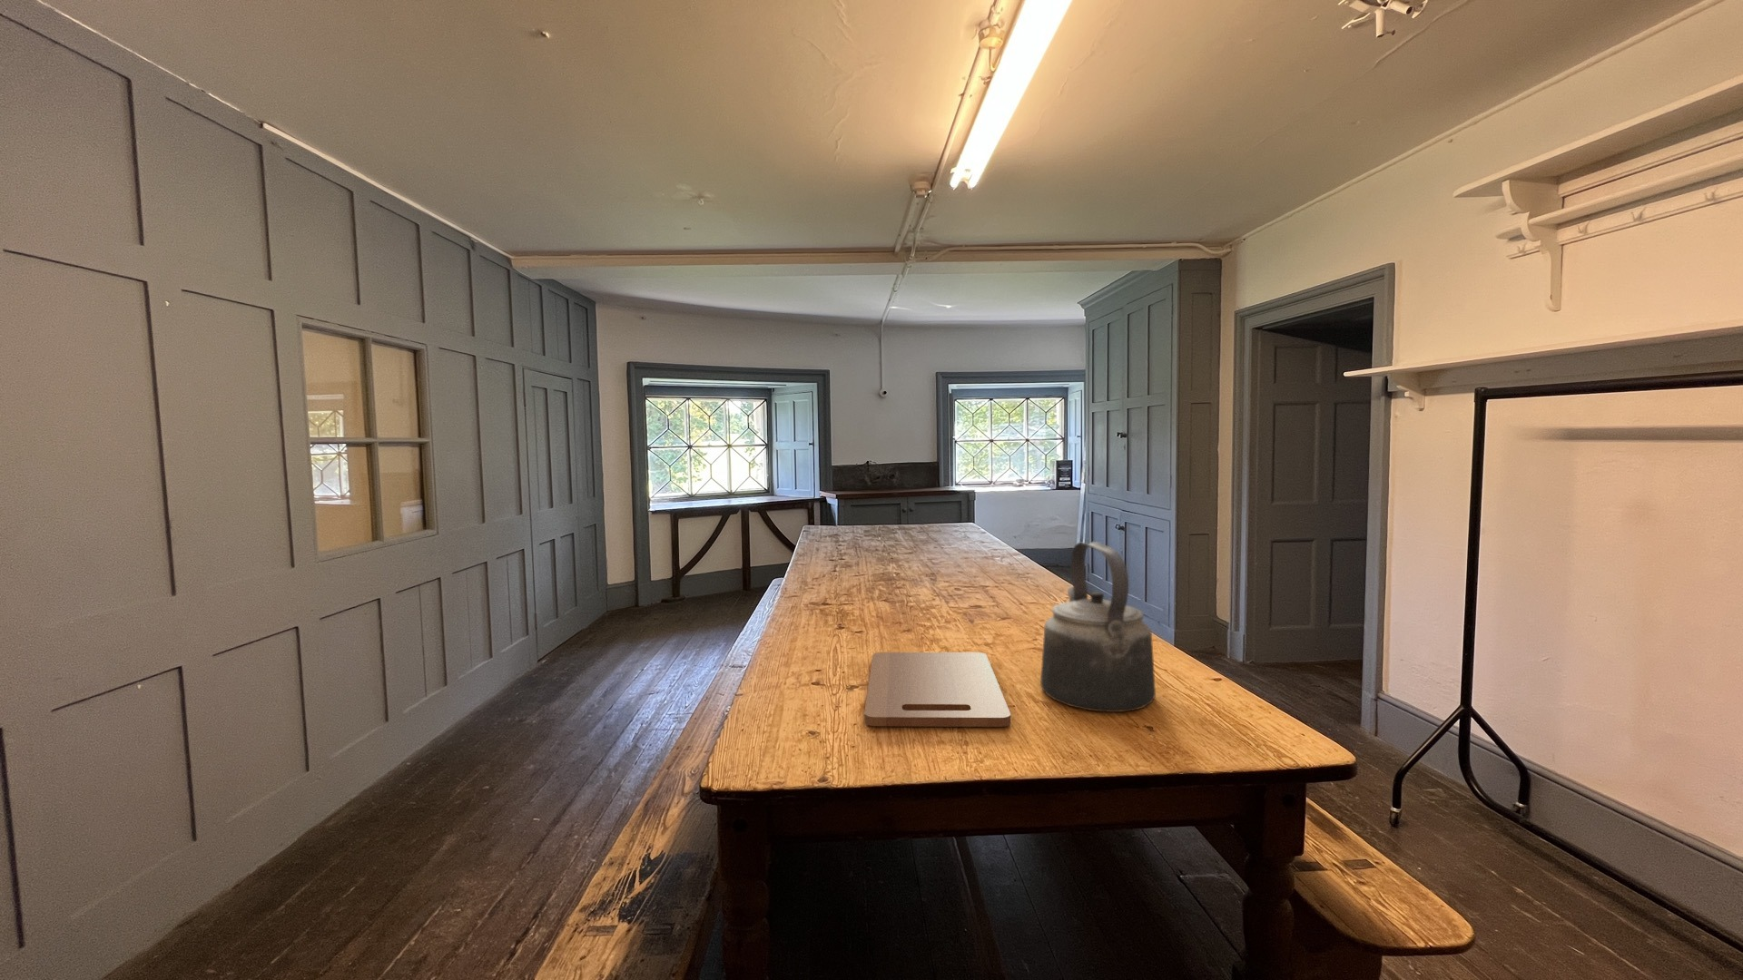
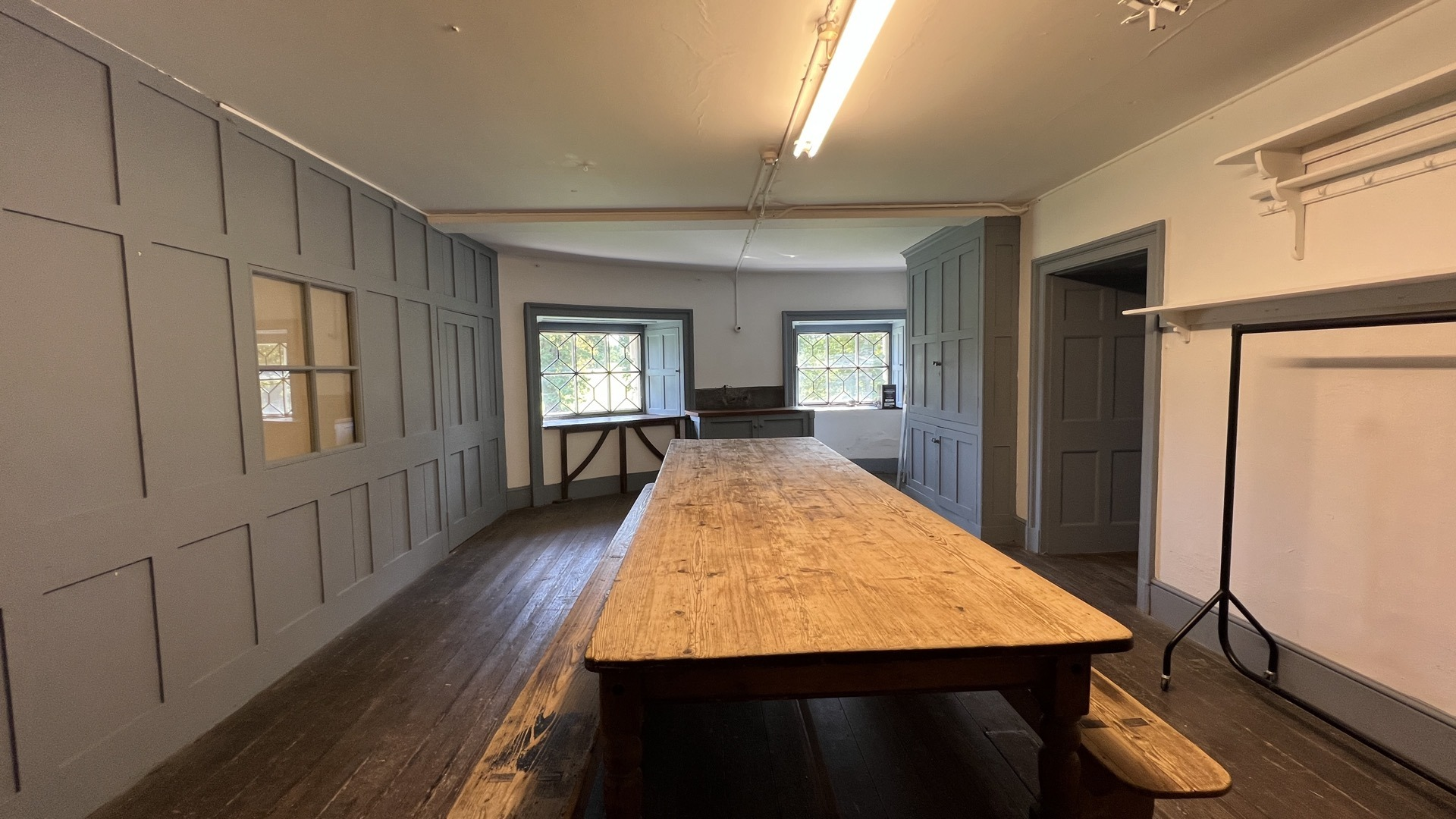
- cutting board (933, 684)
- kettle (1092, 616)
